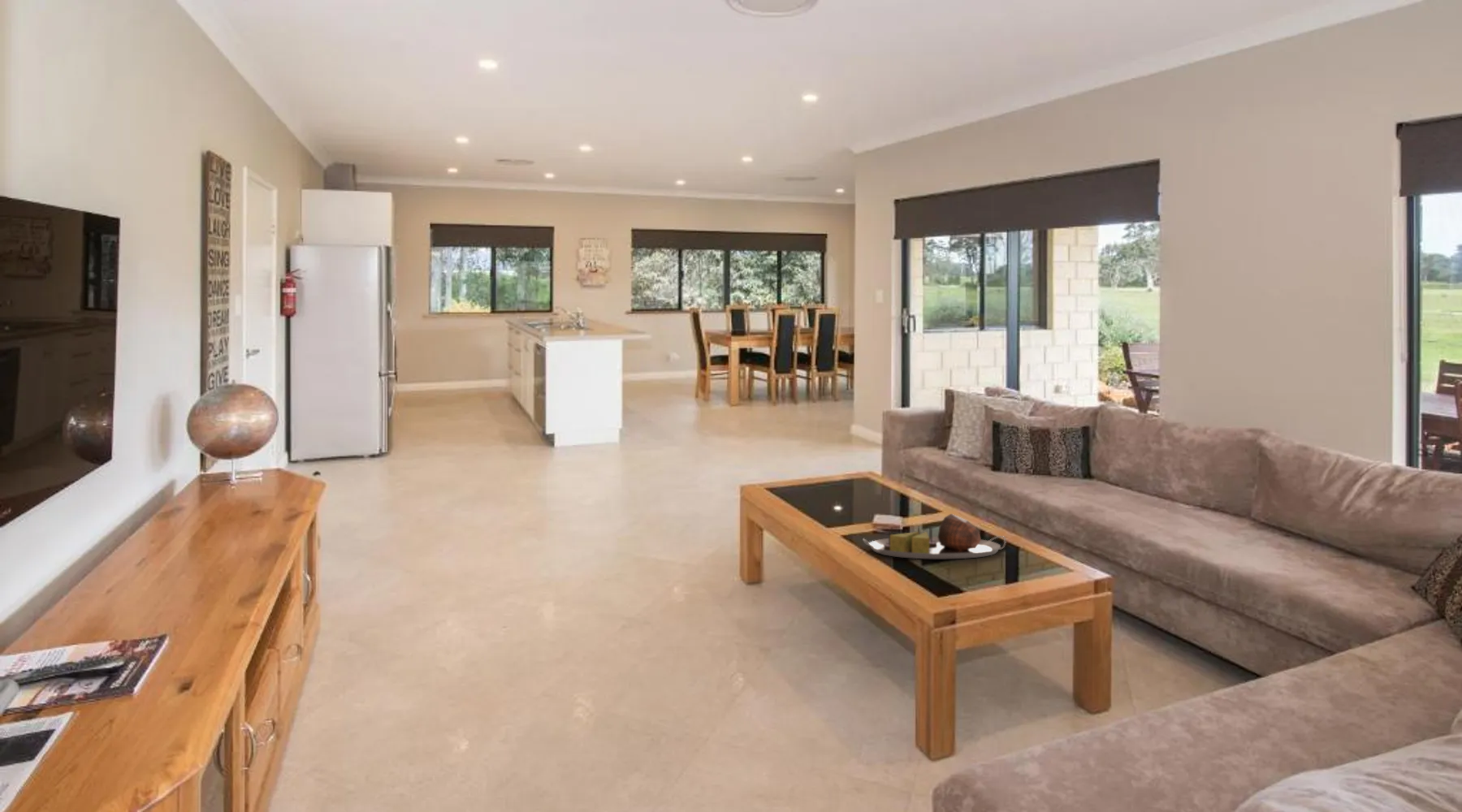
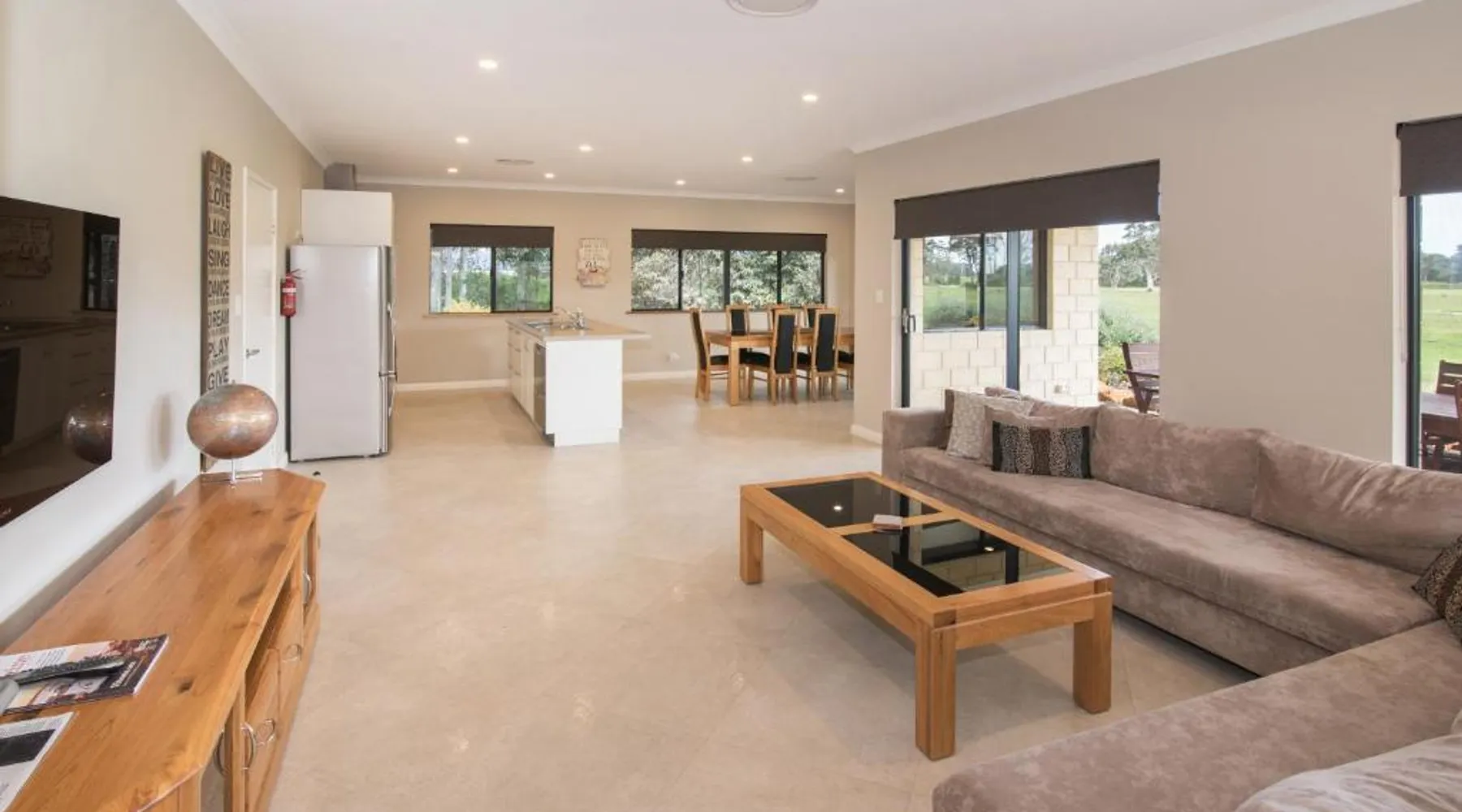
- serving tray (932, 532)
